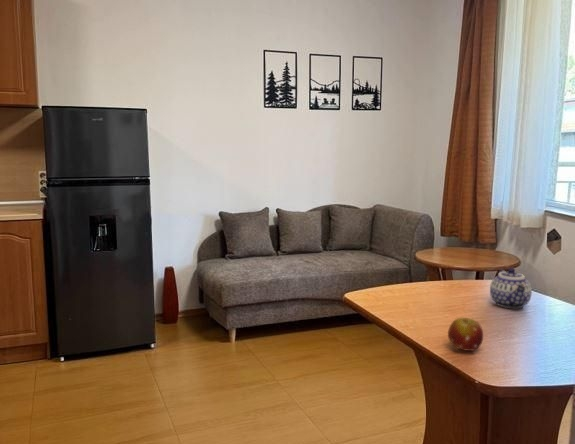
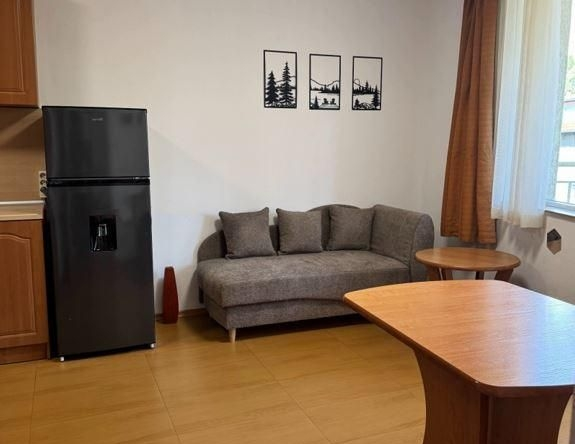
- teapot (510, 286)
- fruit (465, 334)
